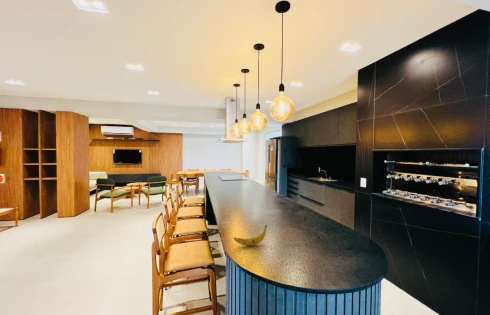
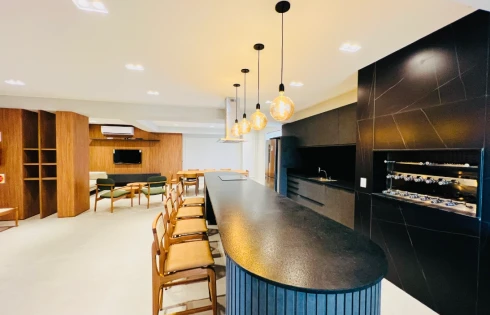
- banana (250, 238)
